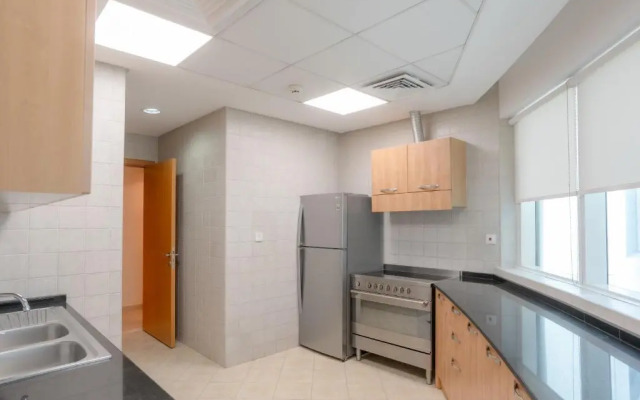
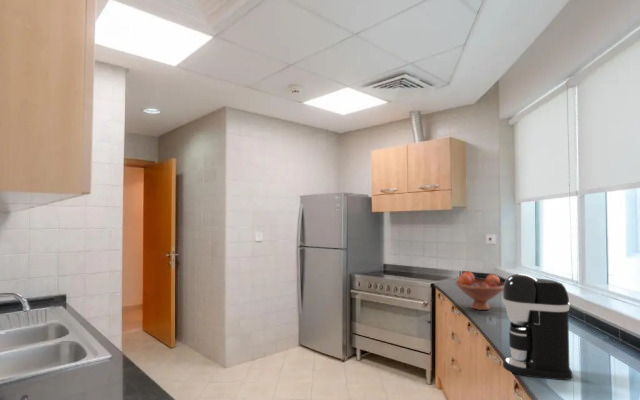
+ fruit bowl (480, 290)
+ coffee maker (535, 322)
